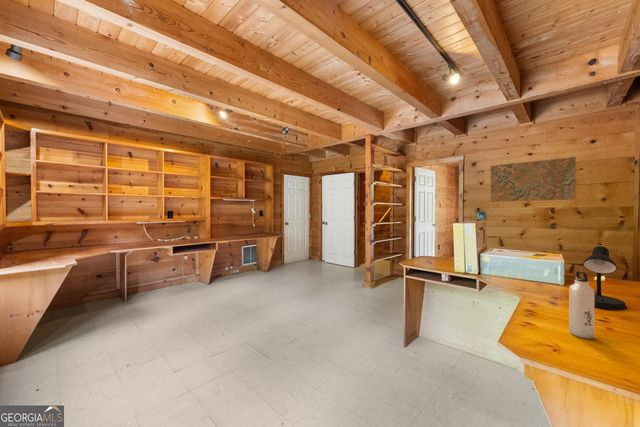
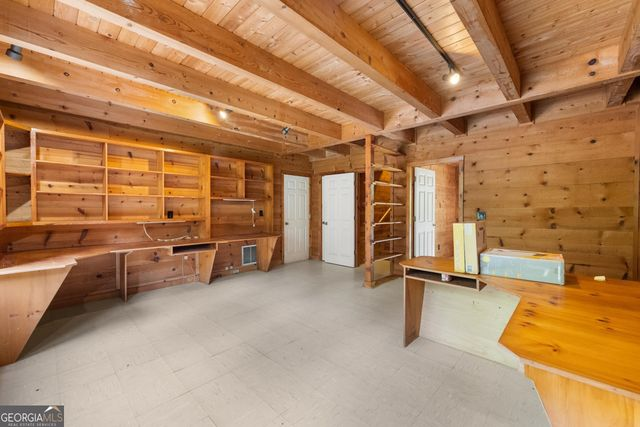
- water bottle (581, 303)
- map (529, 181)
- desk lamp (597, 271)
